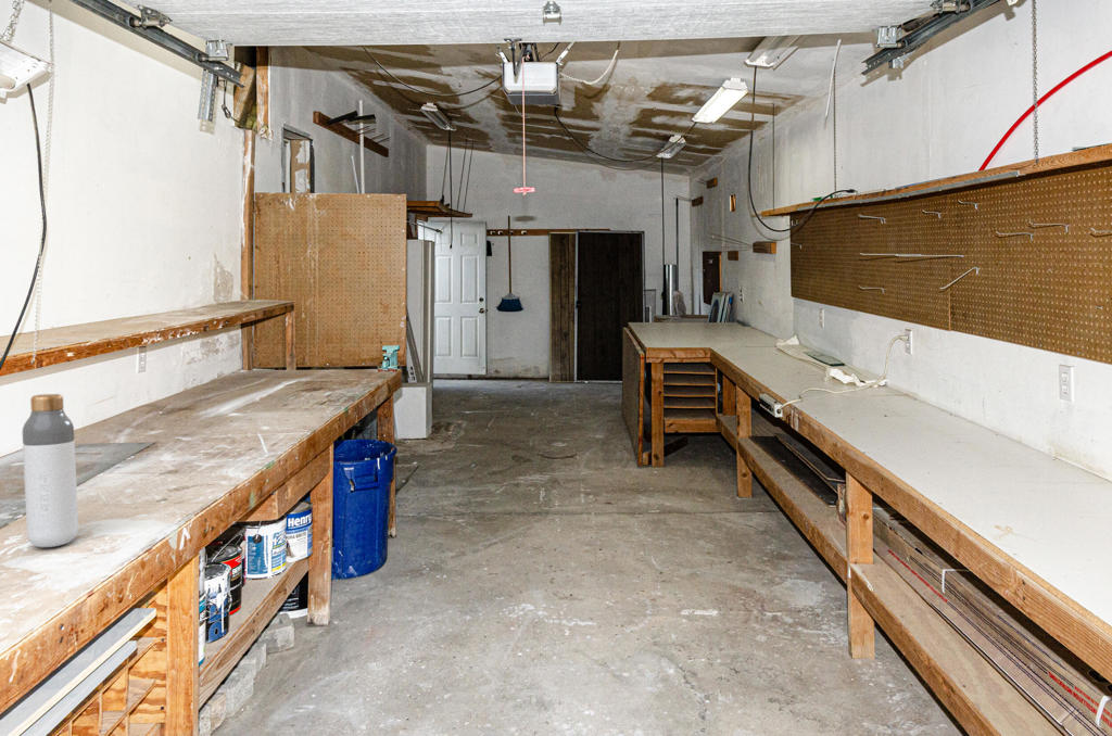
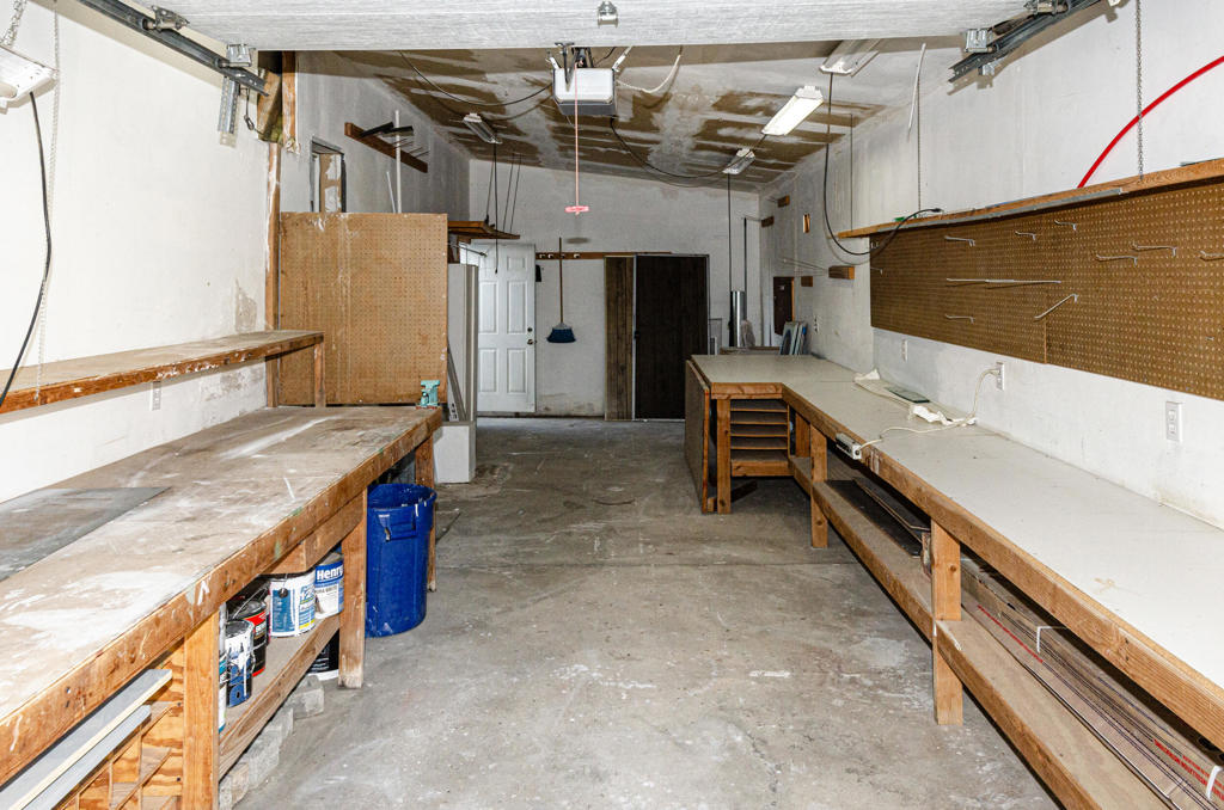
- bottle (50, 469)
